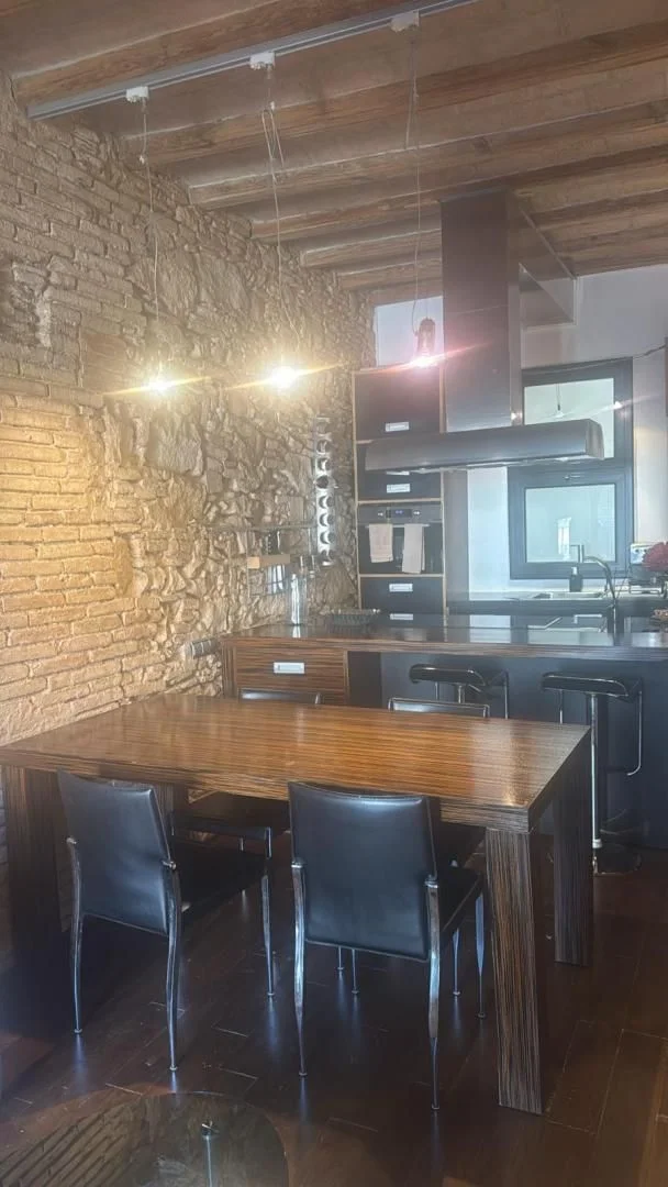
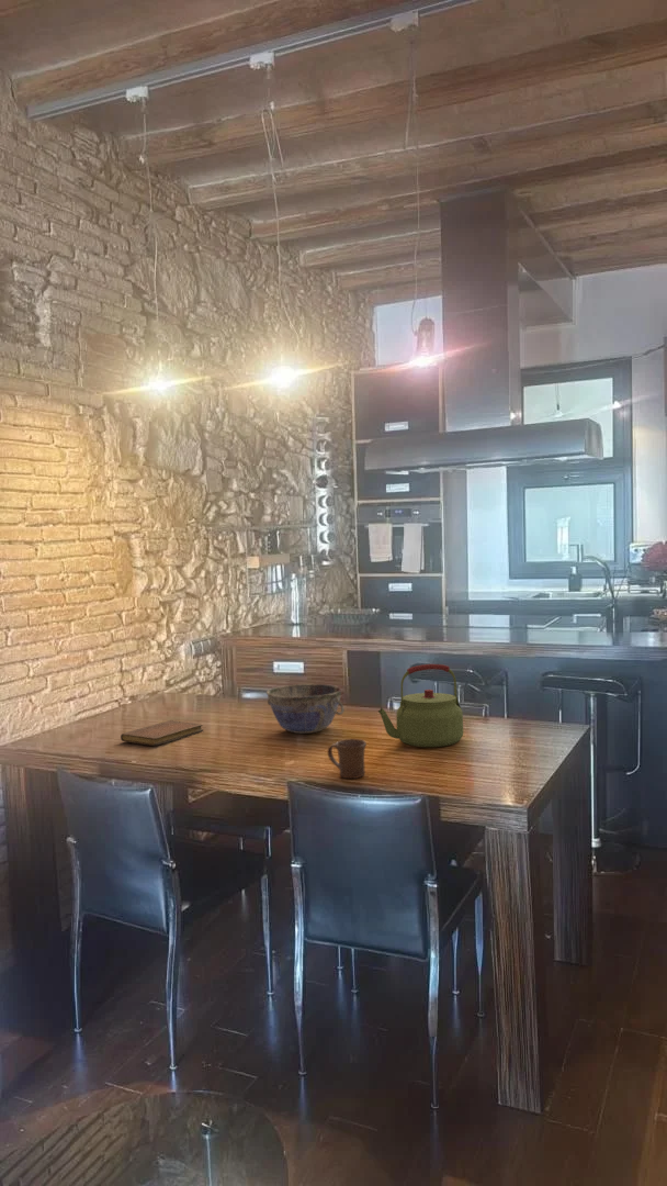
+ notebook (162, 731)
+ bowl (304, 709)
+ mug (347, 758)
+ kettle (419, 703)
